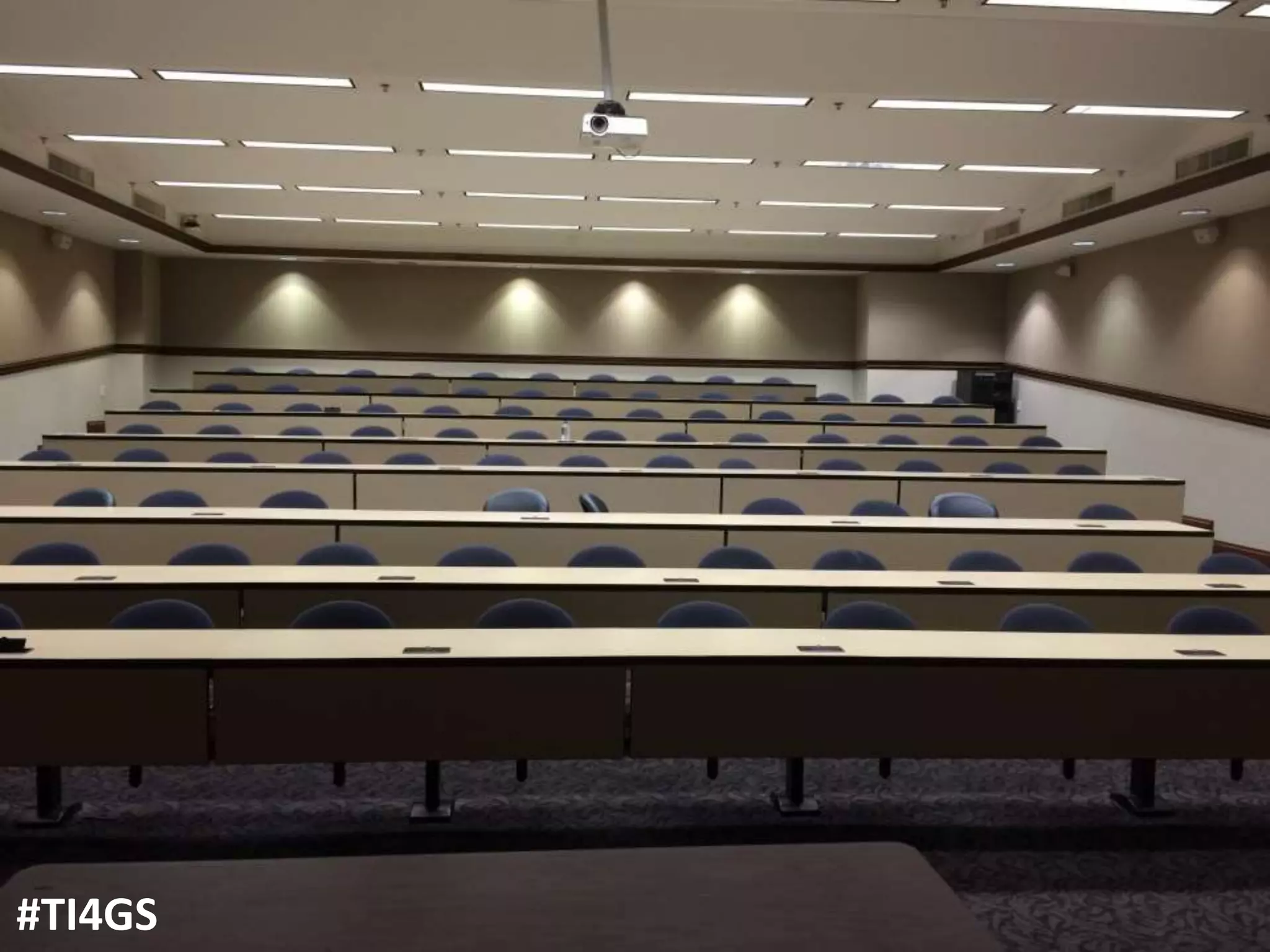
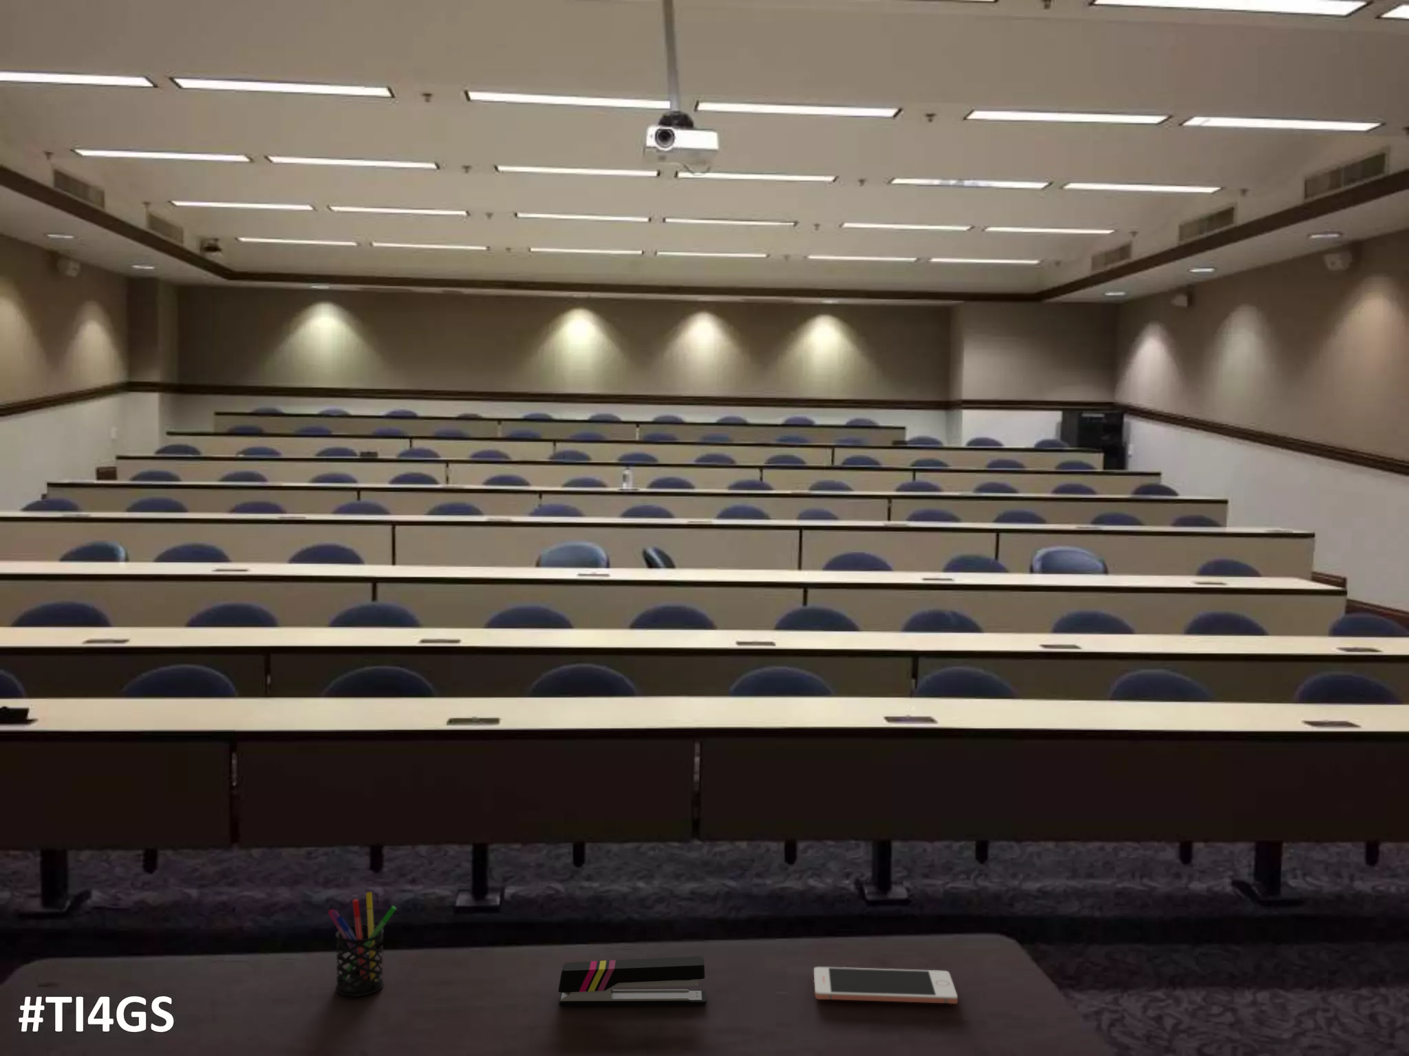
+ stapler (632, 979)
+ cell phone (883, 985)
+ pen holder (365, 940)
